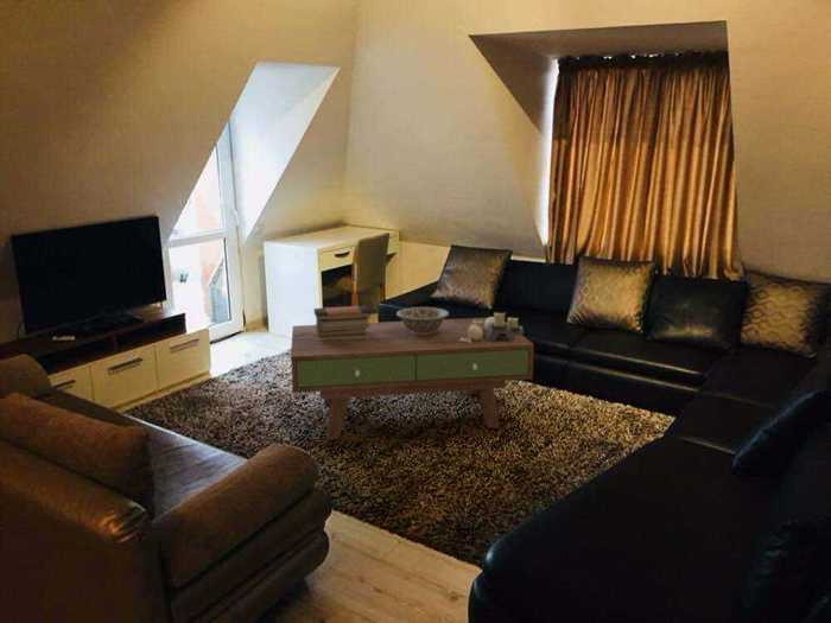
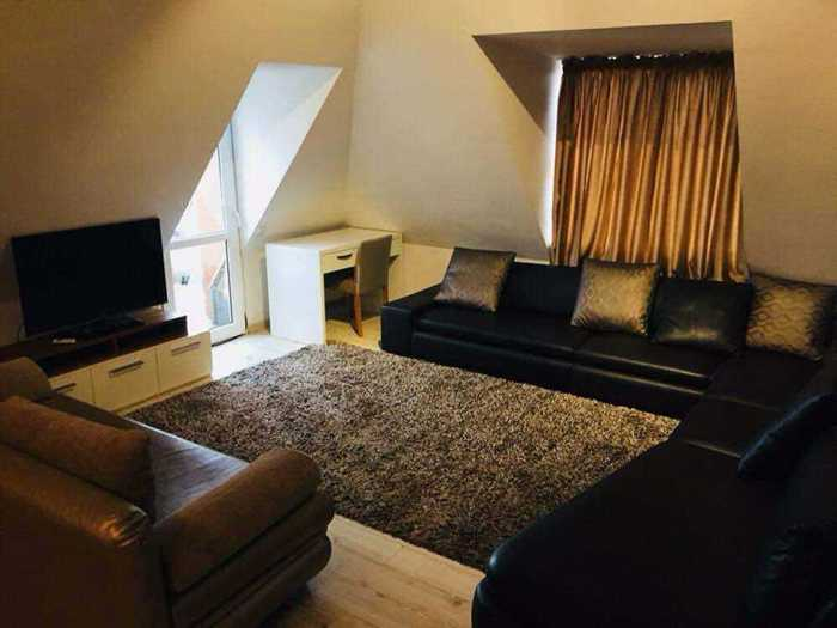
- candle holder (493, 323)
- book stack (342, 322)
- decorative bowl (423, 322)
- coffee table (407, 375)
